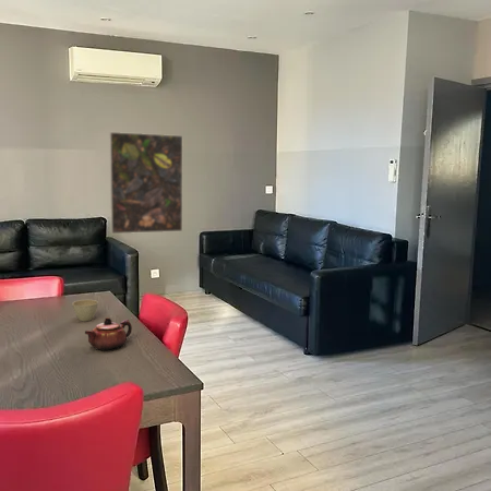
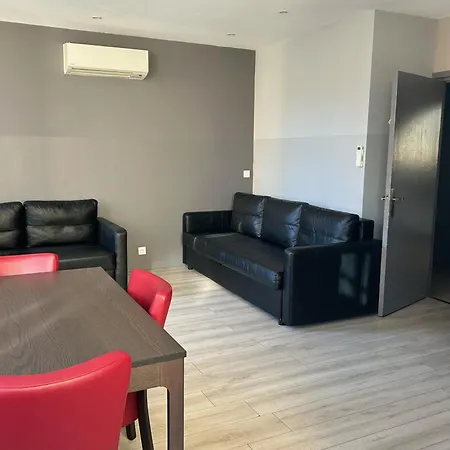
- flower pot (85, 311)
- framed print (147, 183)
- teapot (109, 332)
